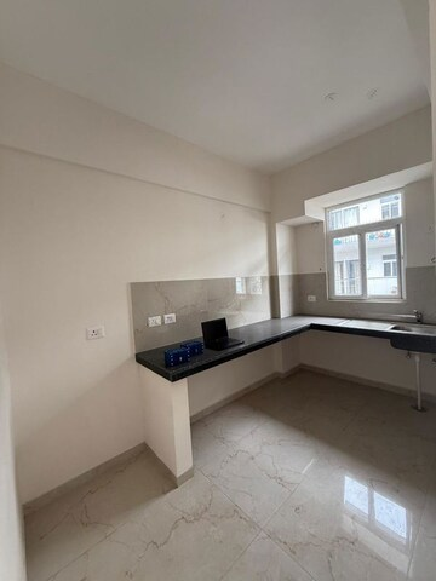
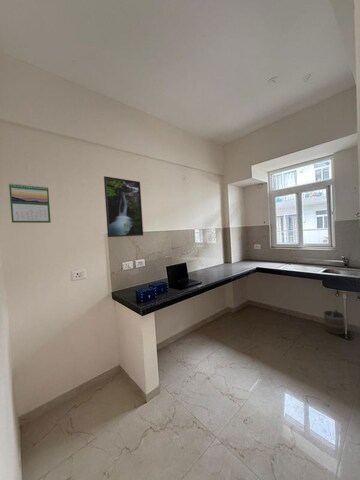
+ calendar (30, 203)
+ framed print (124, 207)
+ bucket (334, 316)
